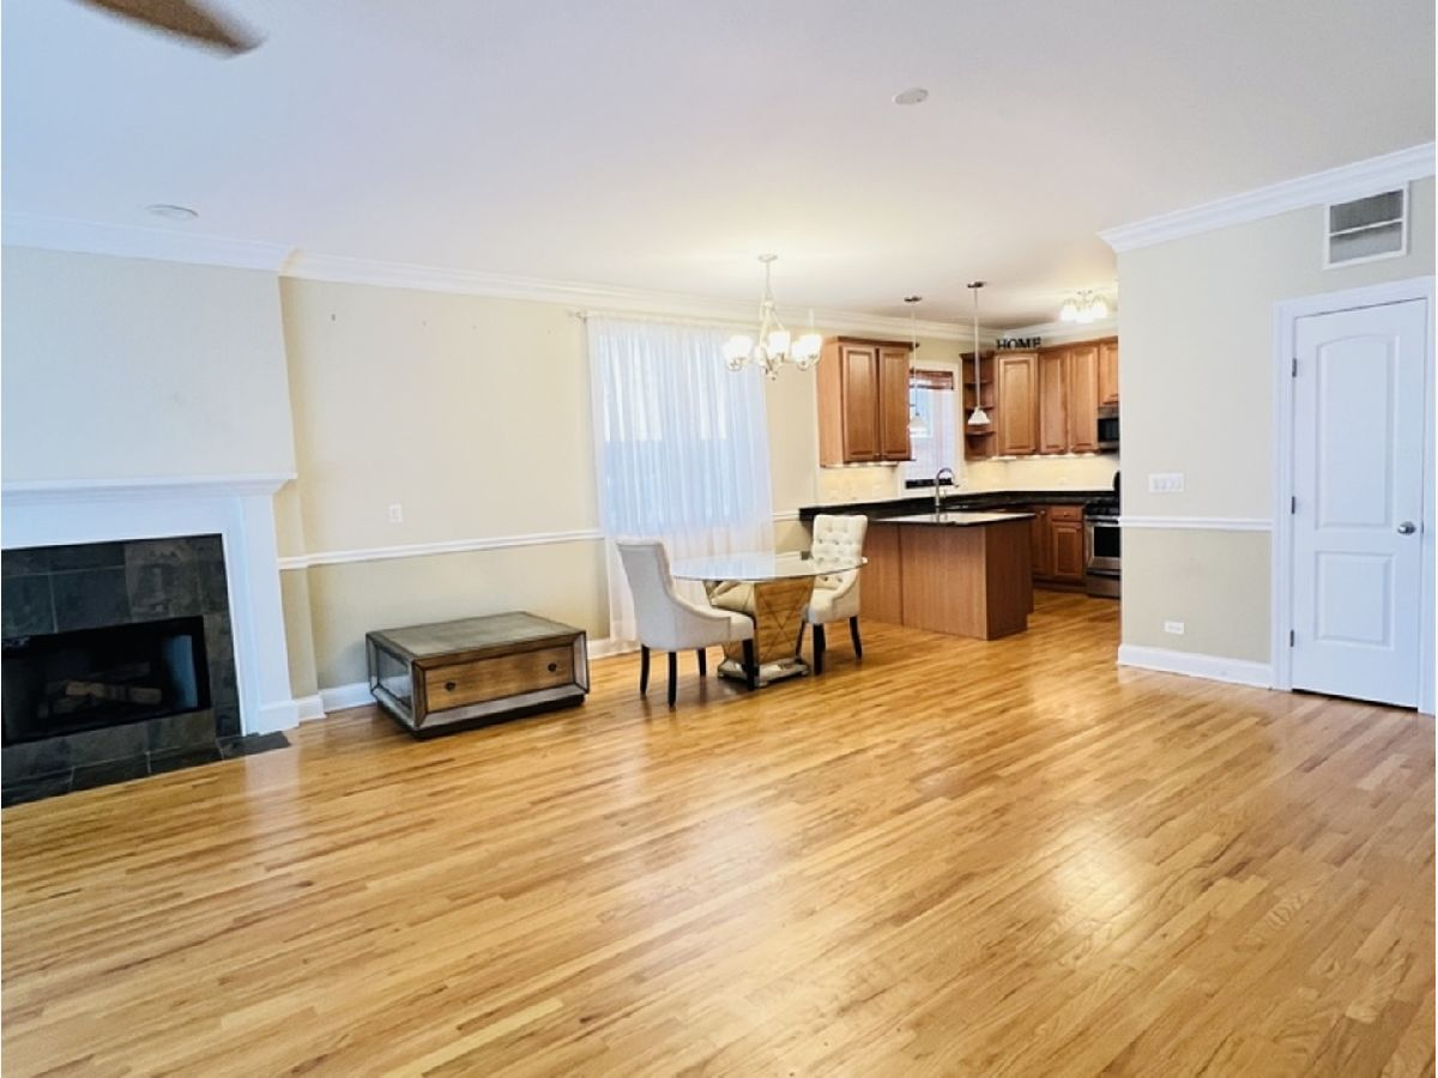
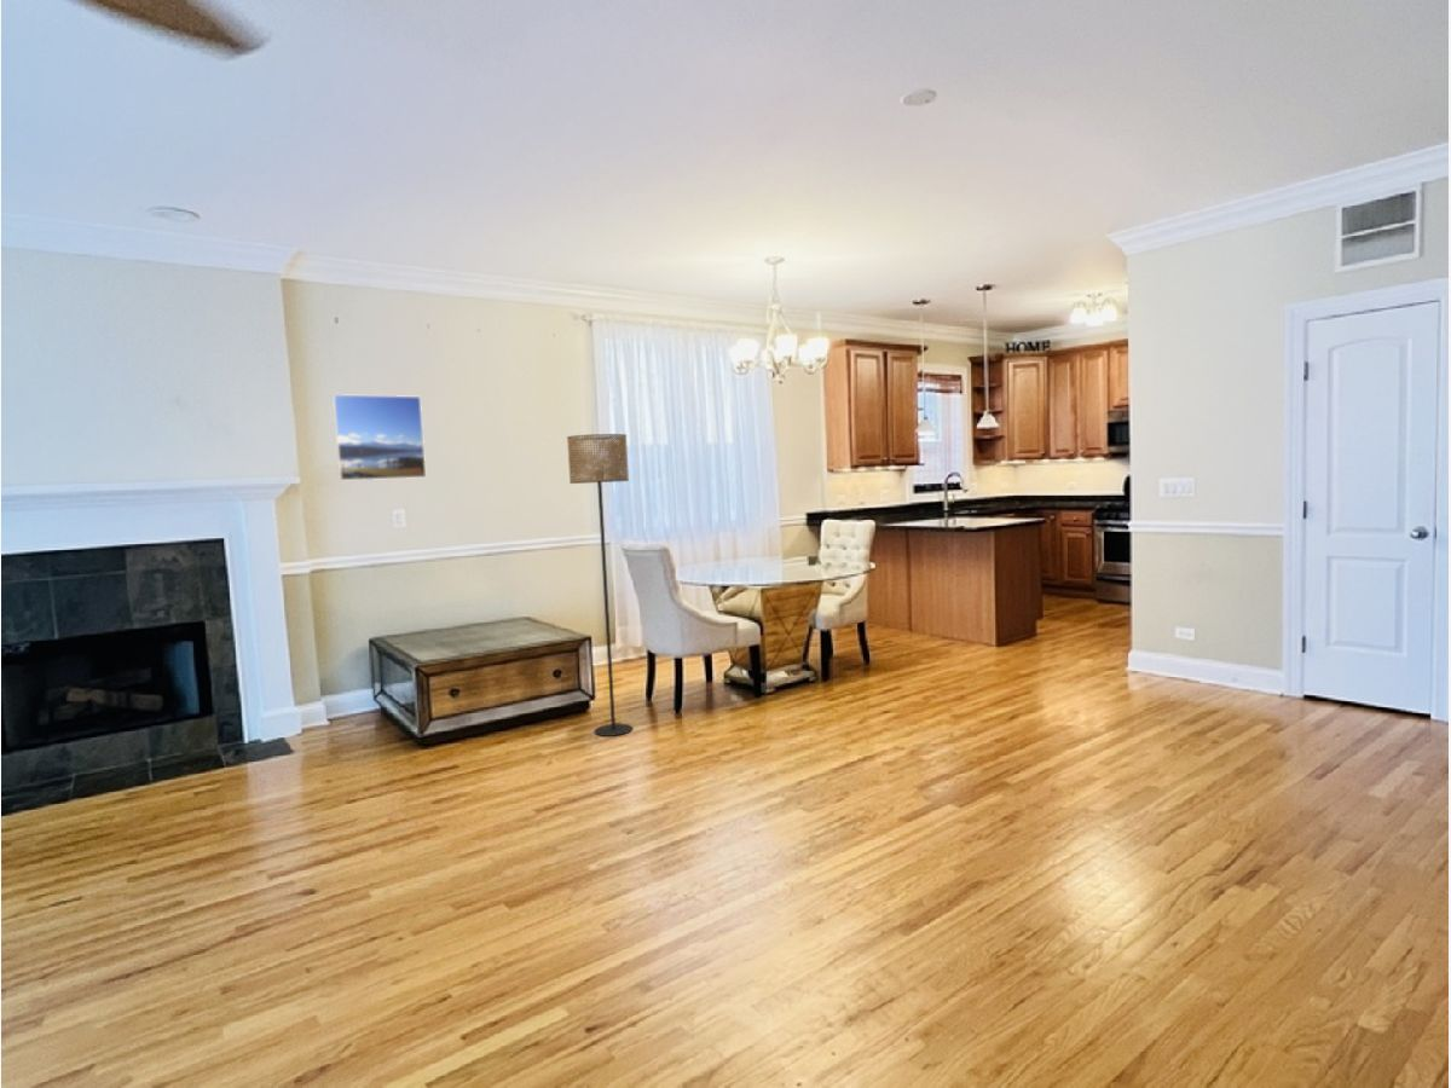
+ floor lamp (605, 585)
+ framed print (380, 436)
